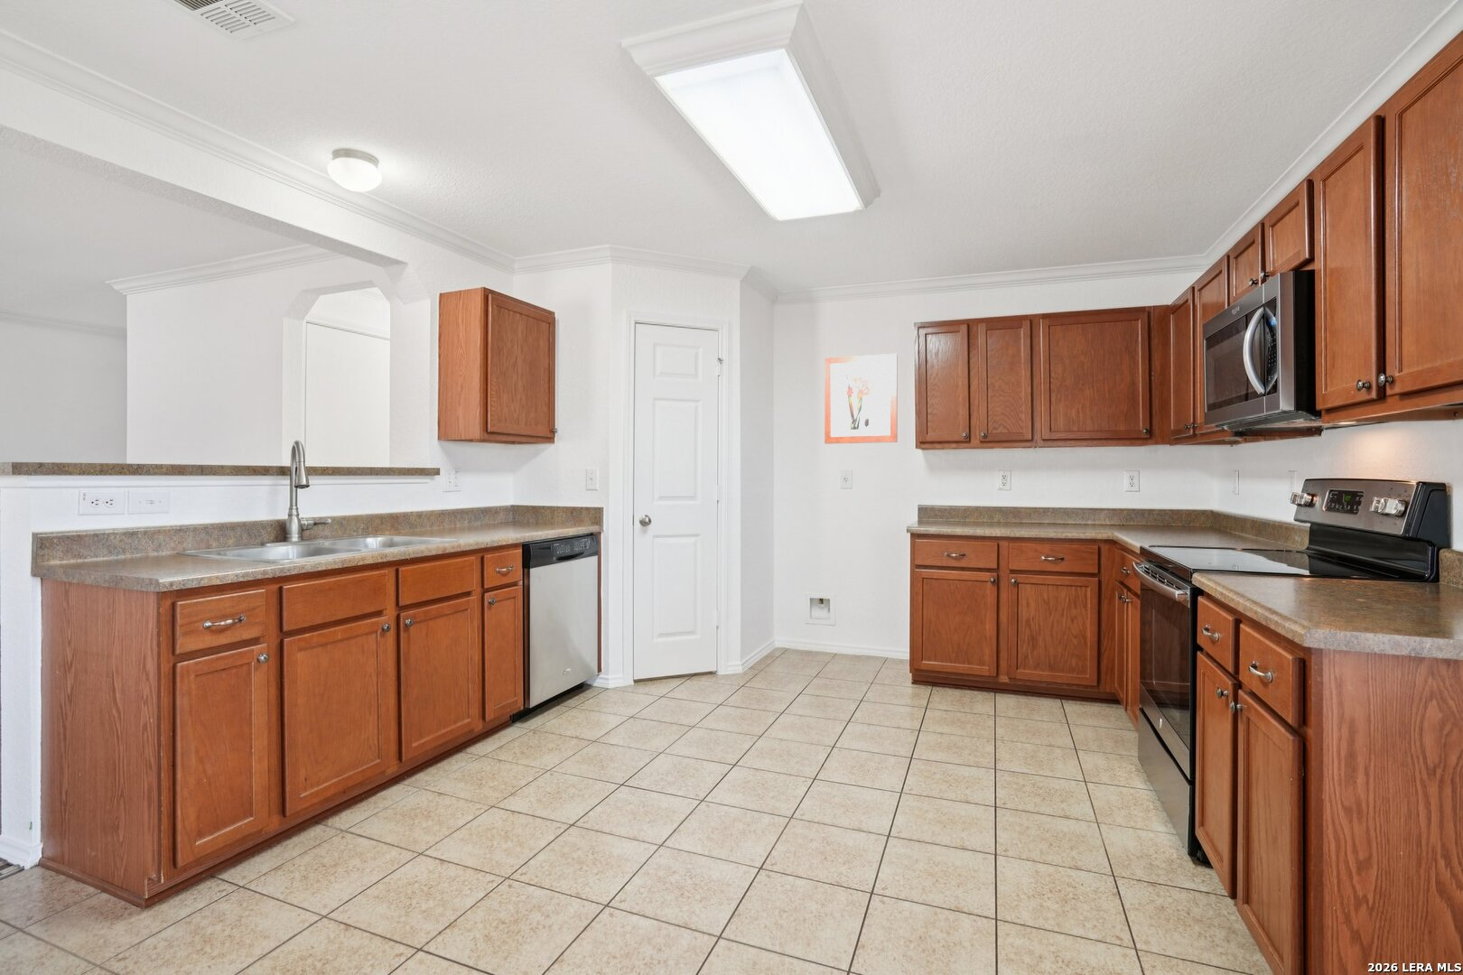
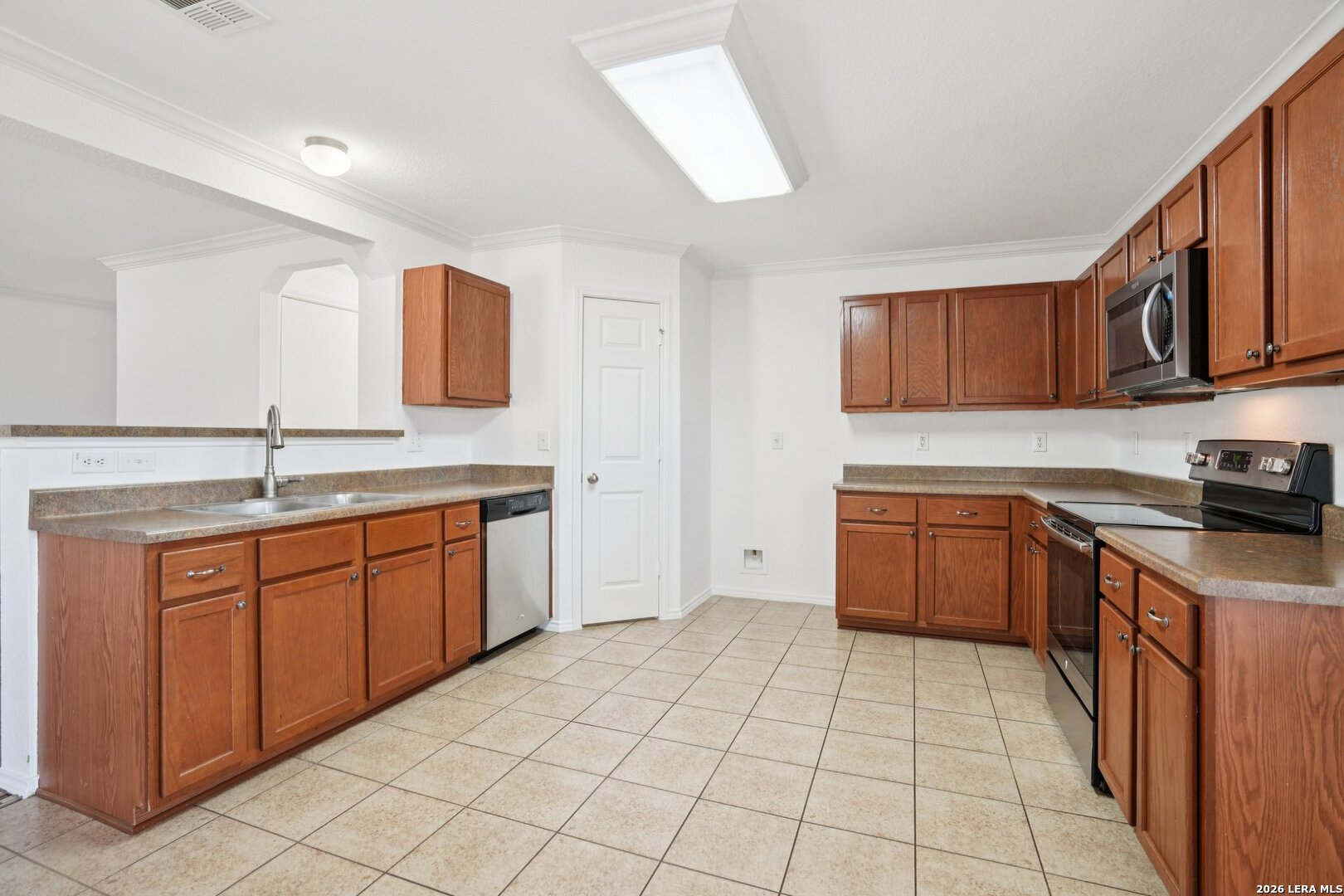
- wall art (860, 399)
